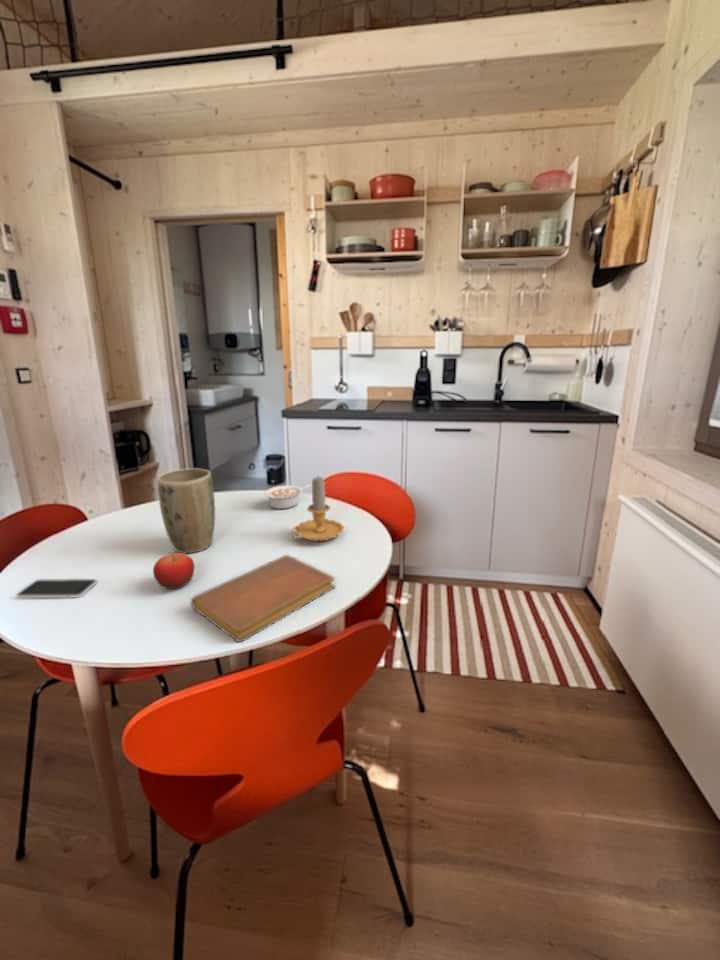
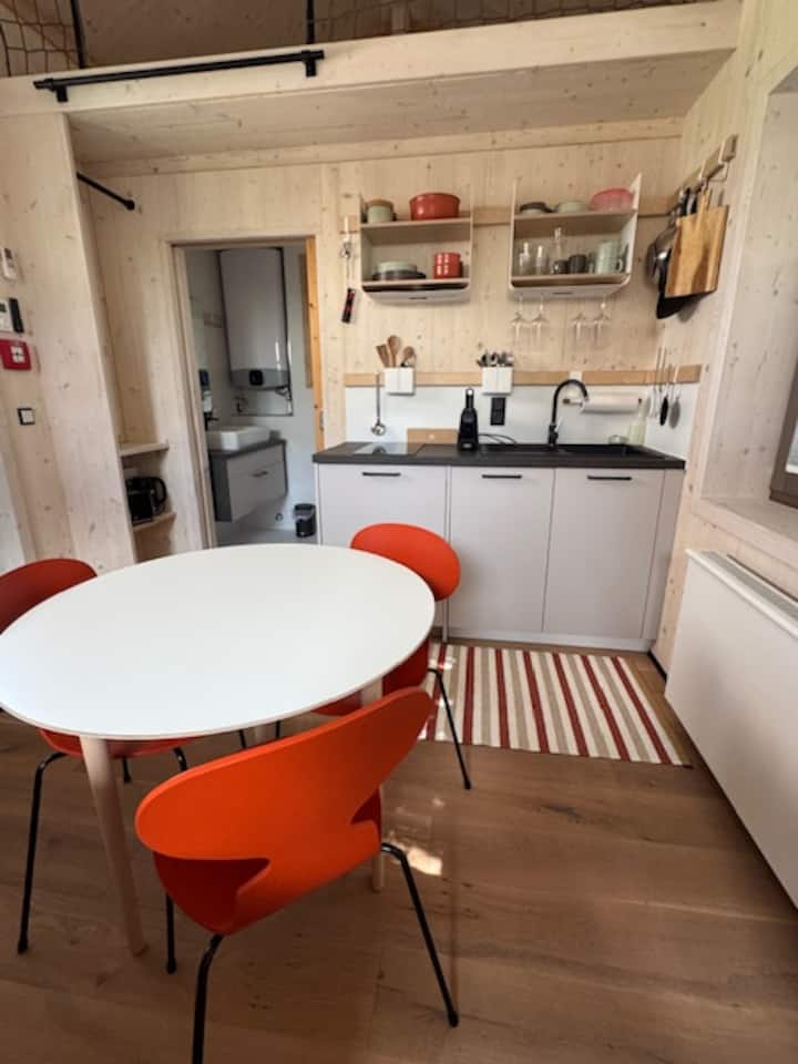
- candle (314, 507)
- legume (285, 496)
- smartphone (57, 588)
- plant pot (189, 511)
- notebook (266, 591)
- fruit (174, 568)
